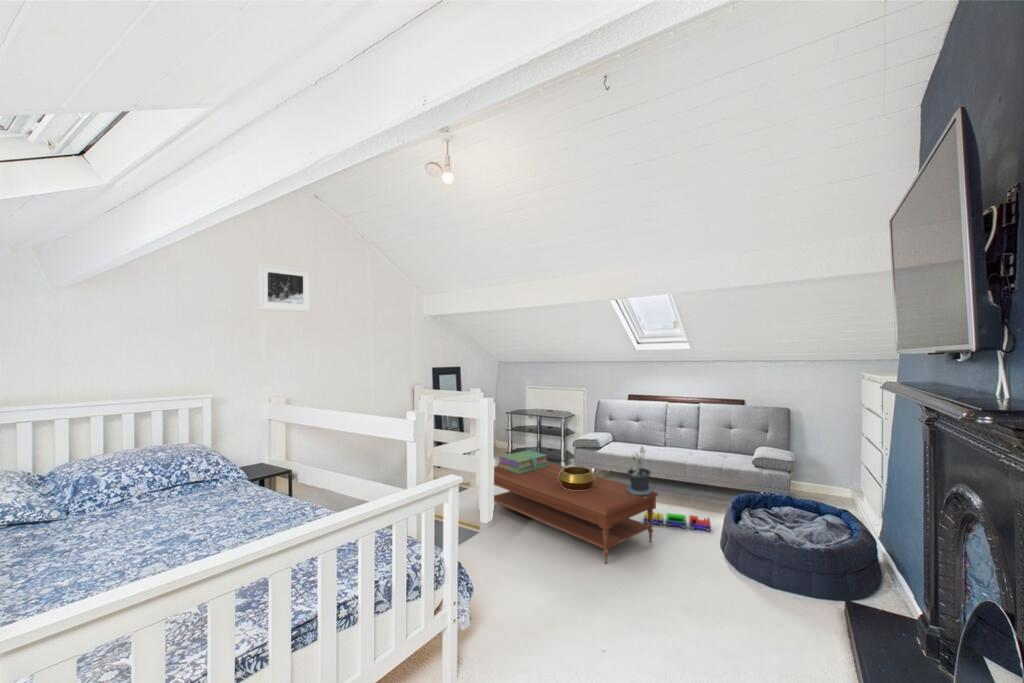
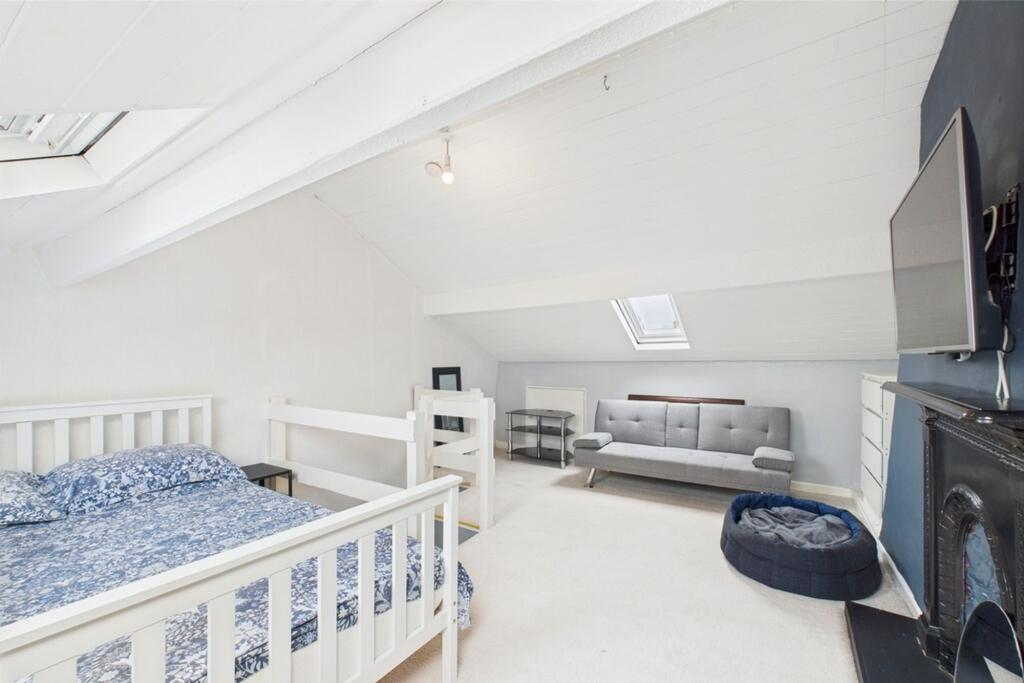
- potted plant (639, 468)
- coffee table (562, 502)
- toy train (676, 520)
- decorative bowl (576, 477)
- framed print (285, 288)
- stack of books (523, 460)
